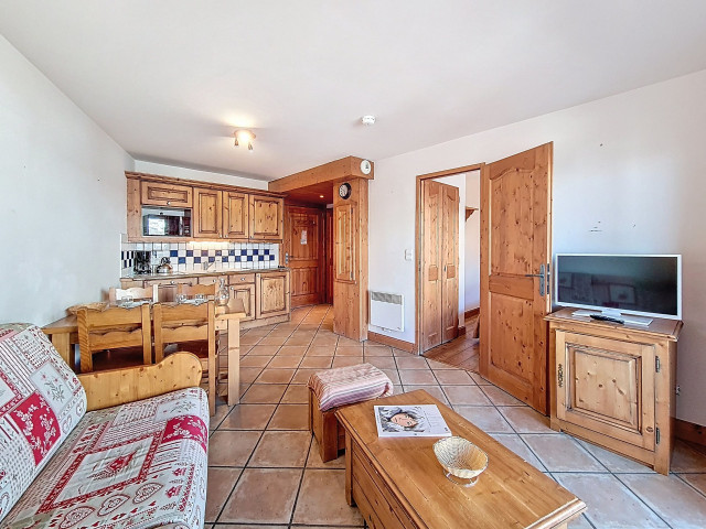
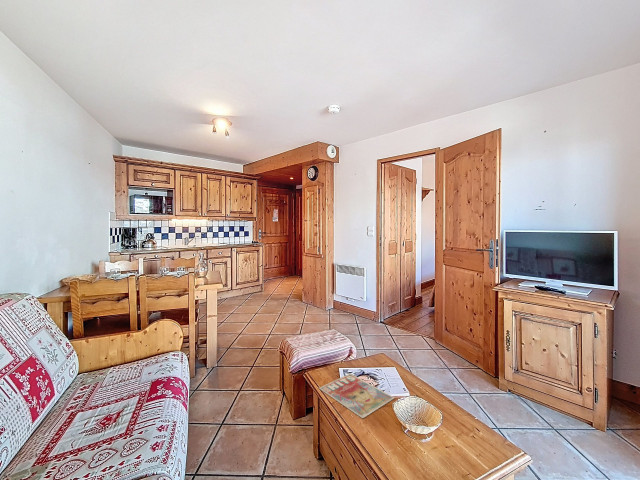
+ magazine (355, 392)
